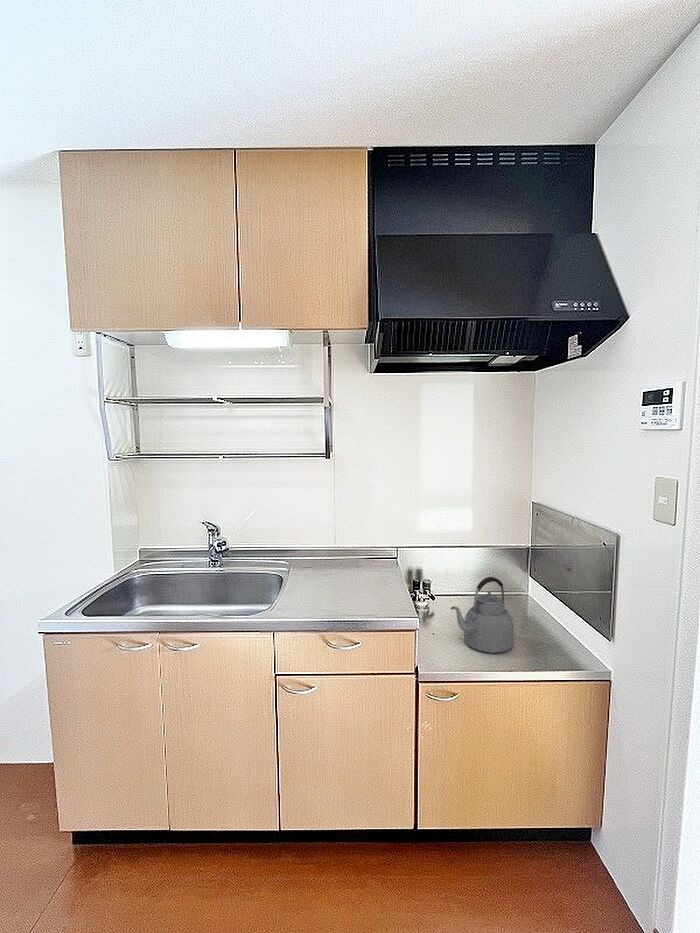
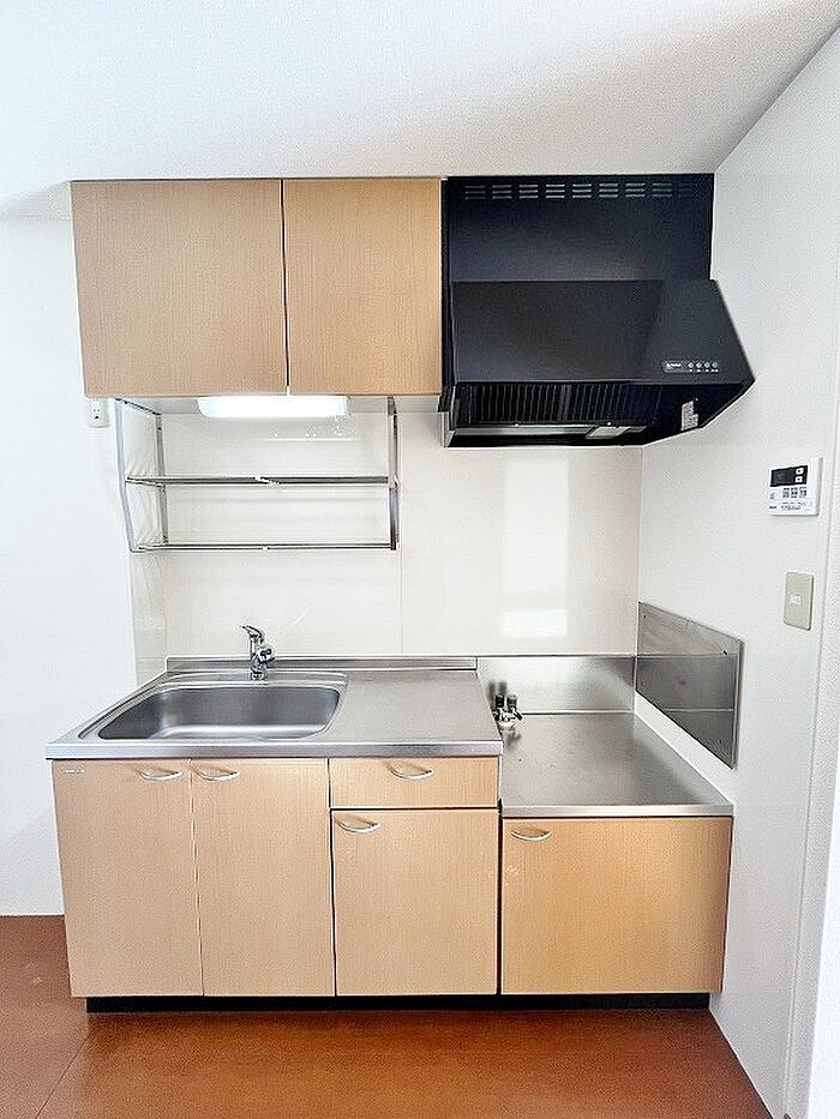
- kettle (480, 612)
